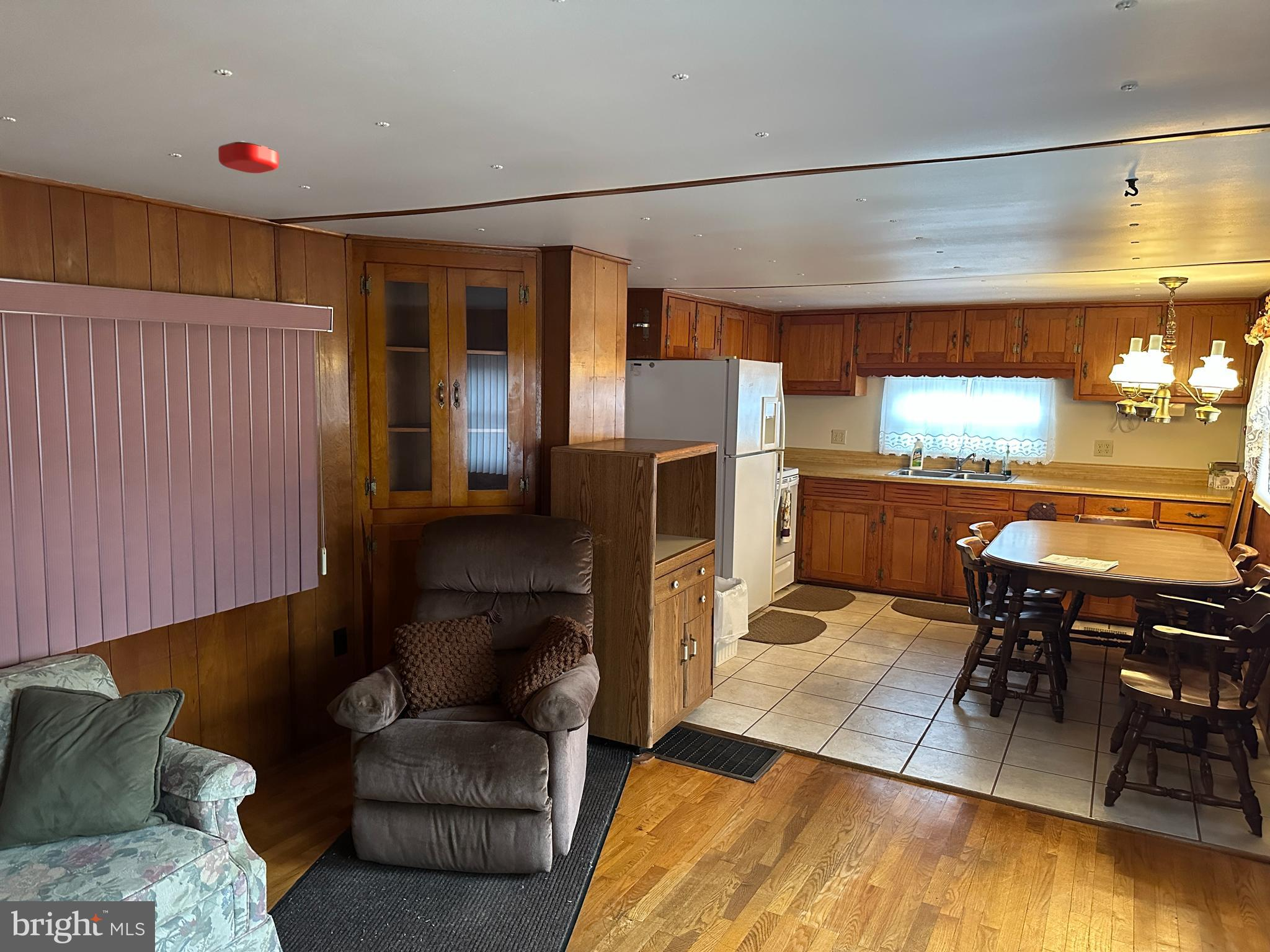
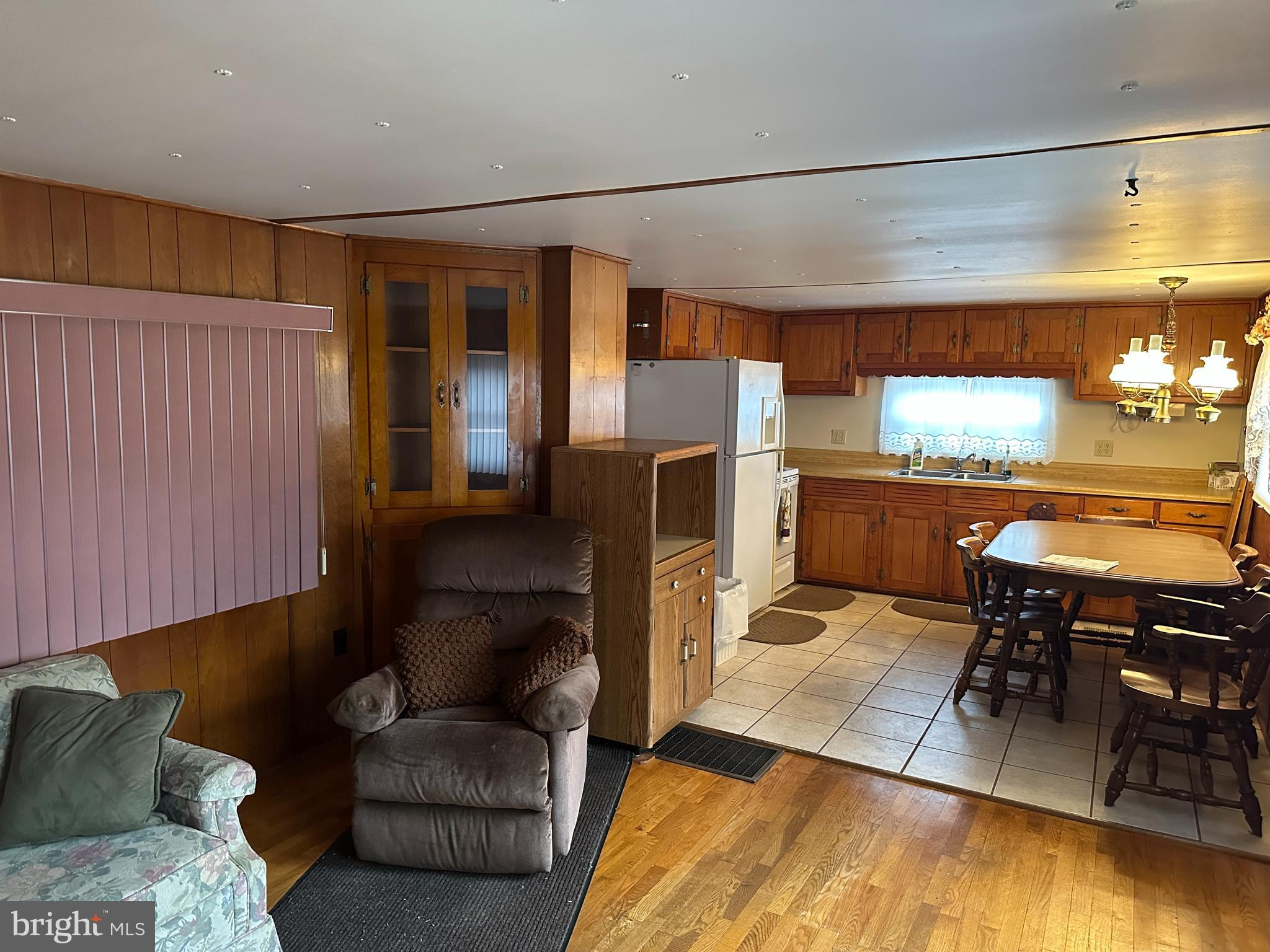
- smoke detector (249, 157)
